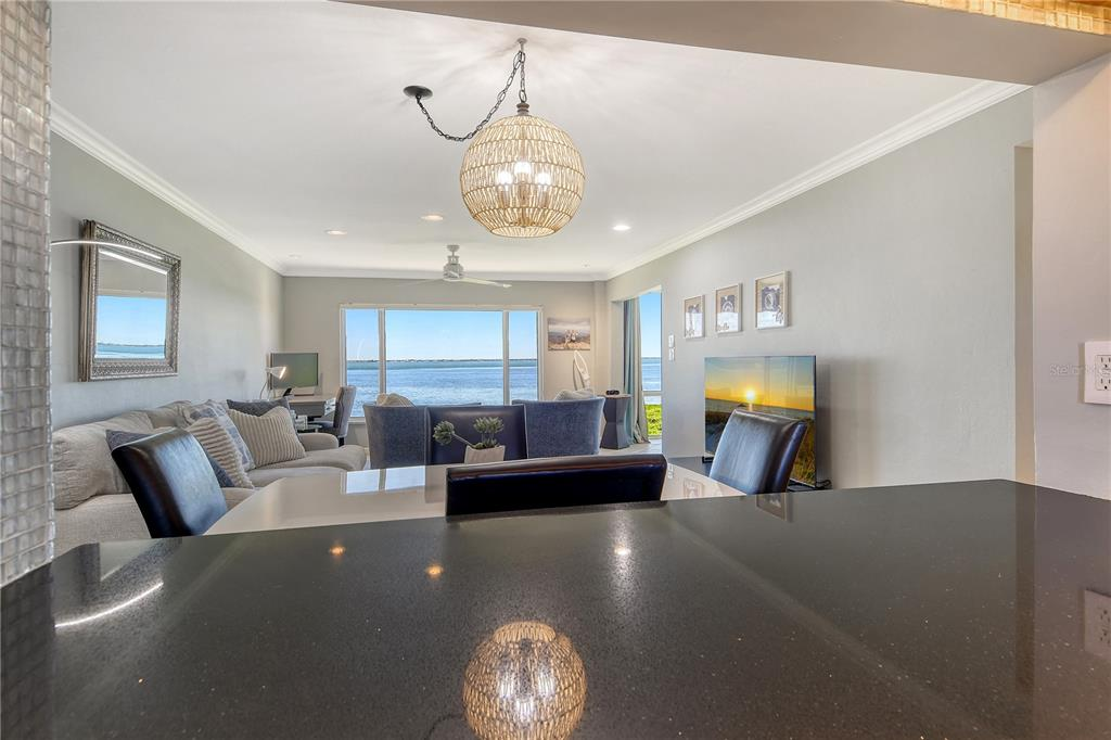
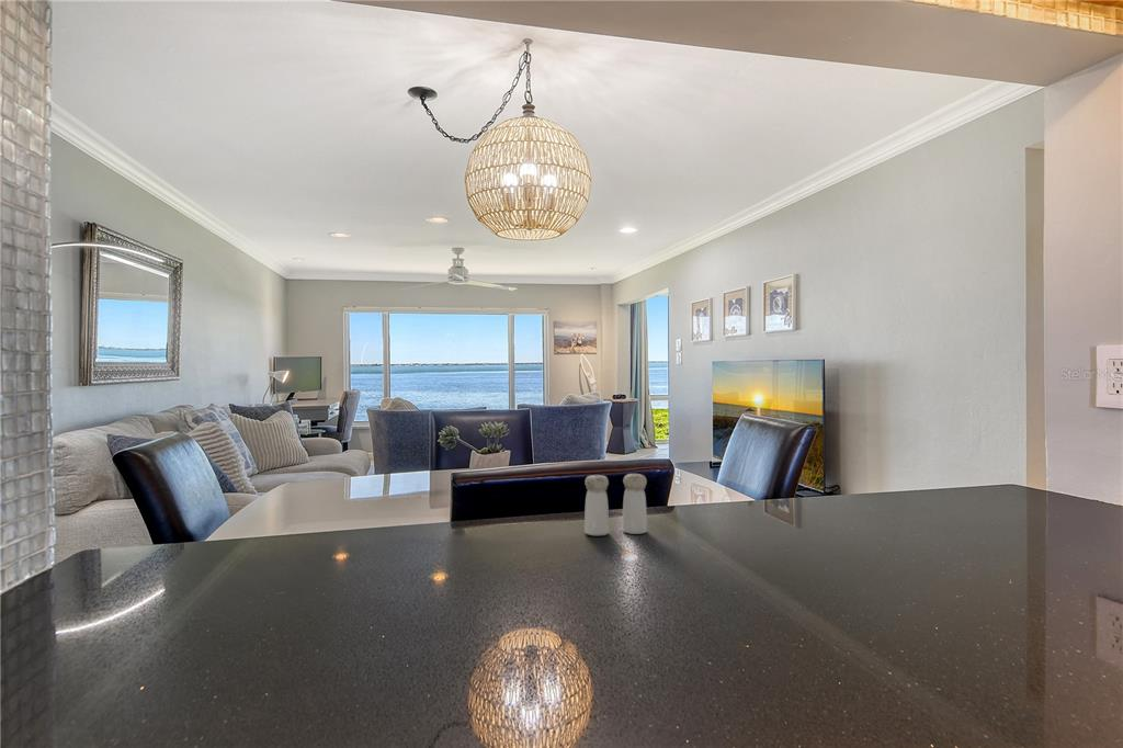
+ salt and pepper shaker (623, 502)
